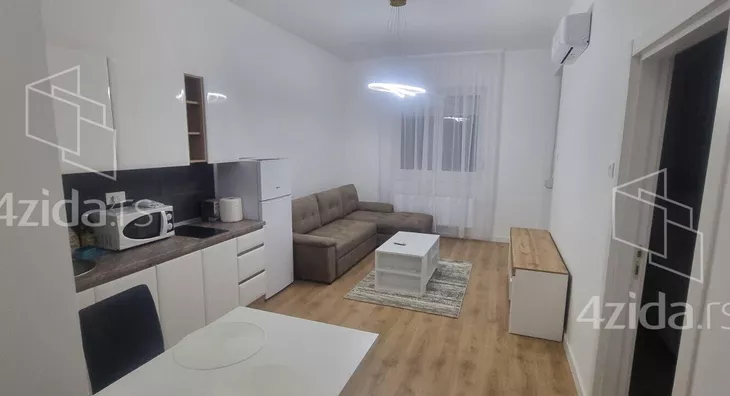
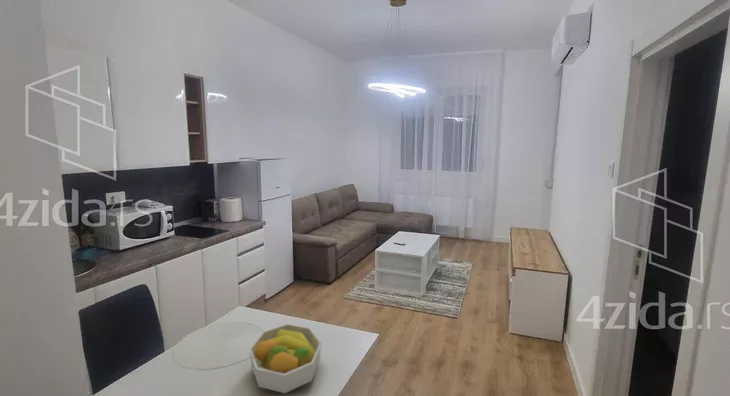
+ fruit bowl (286, 352)
